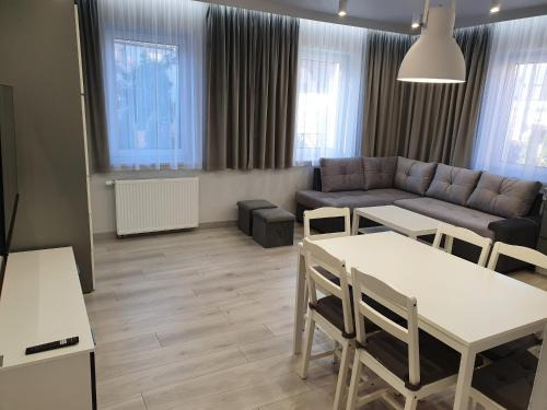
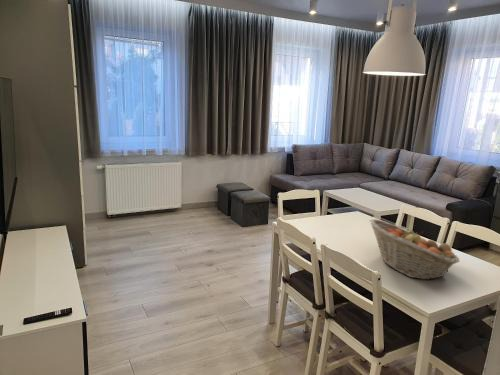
+ fruit basket (410, 245)
